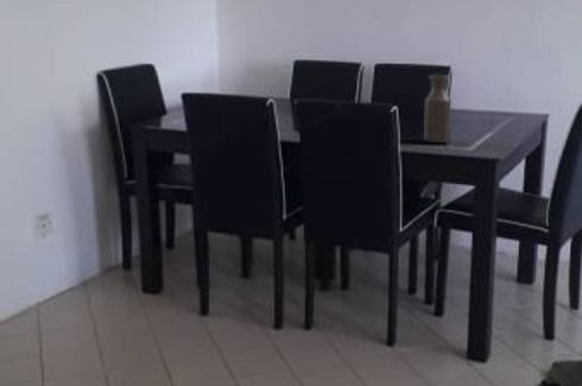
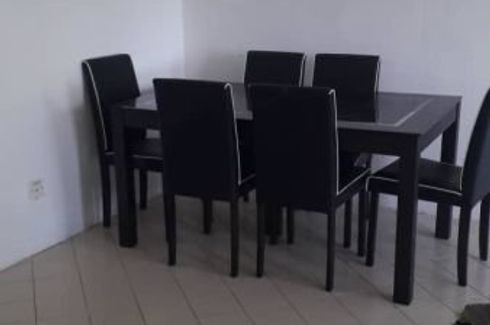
- bottle (437, 108)
